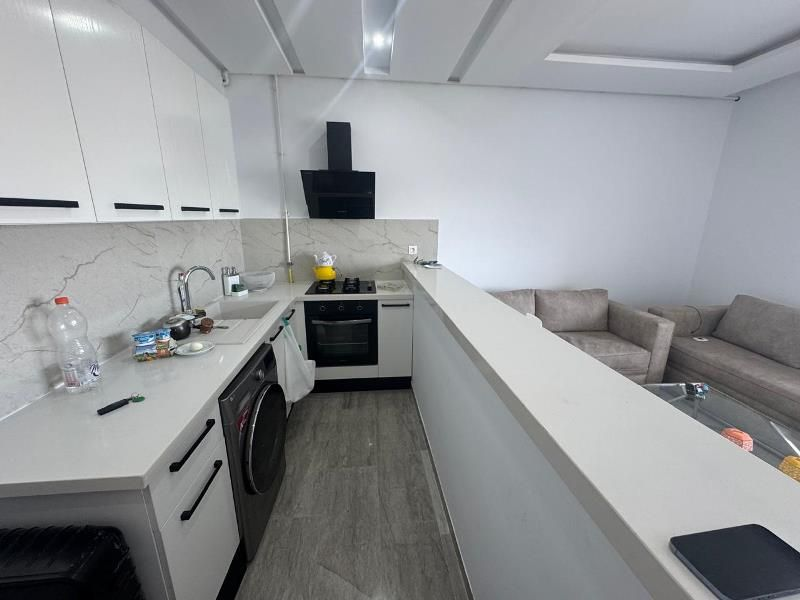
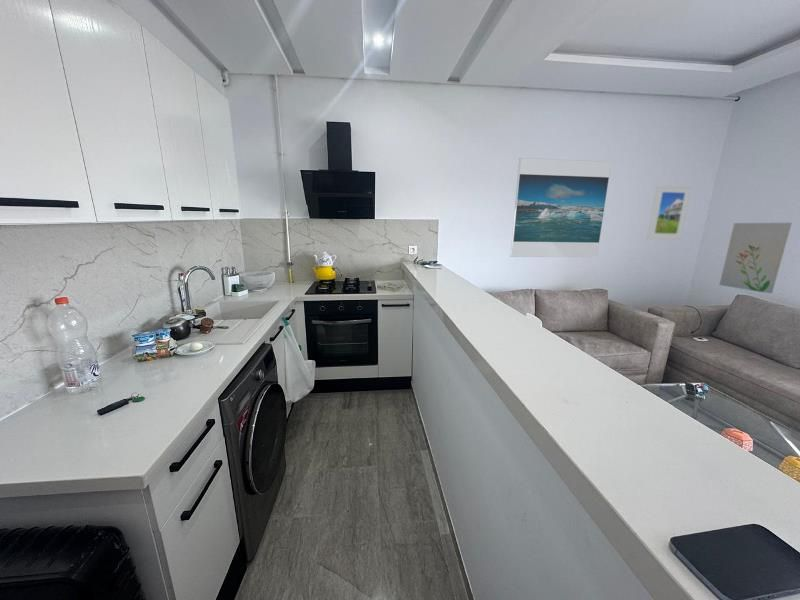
+ wall art (752, 256)
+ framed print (559, 210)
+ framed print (669, 213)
